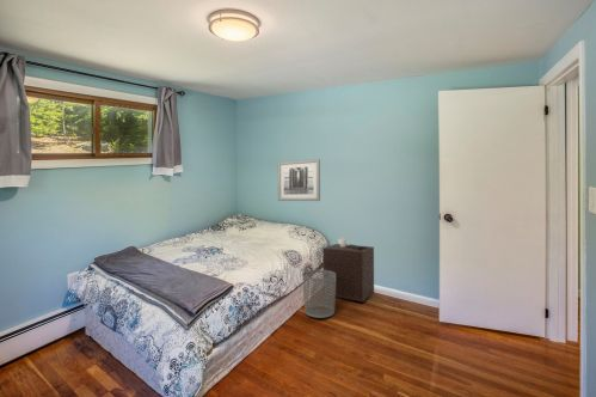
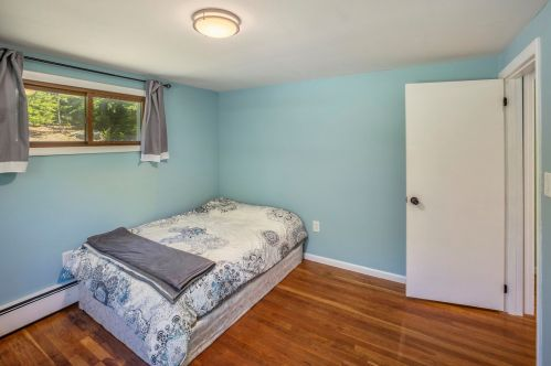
- wall art (297, 181)
- nightstand (348, 265)
- waste bin (319, 293)
